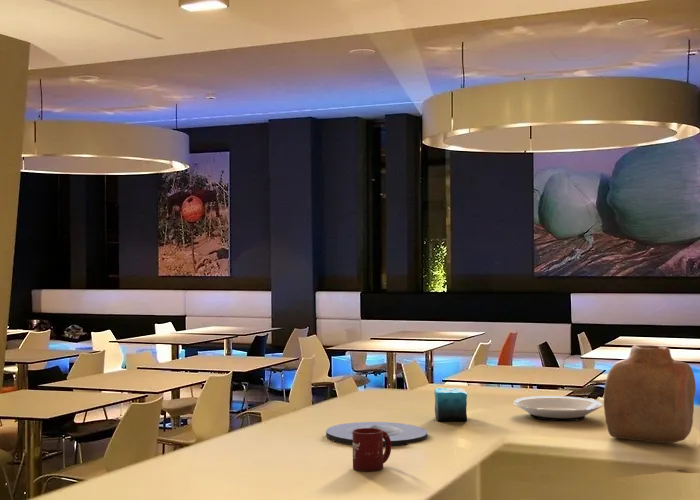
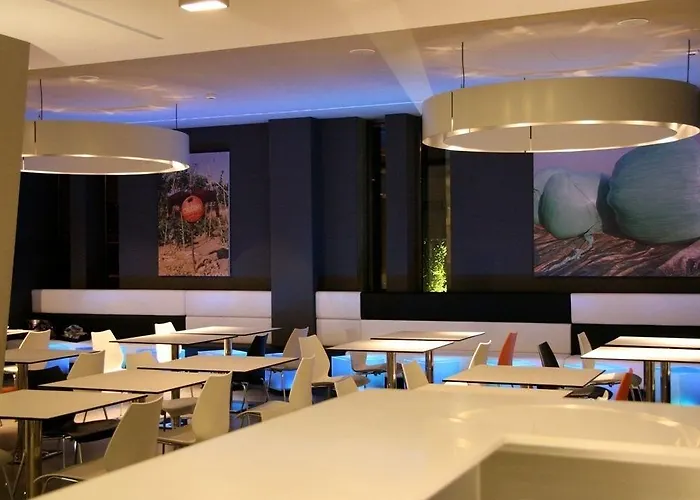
- plate (376, 428)
- plate (557, 409)
- vase (651, 392)
- candle (450, 398)
- cup (373, 448)
